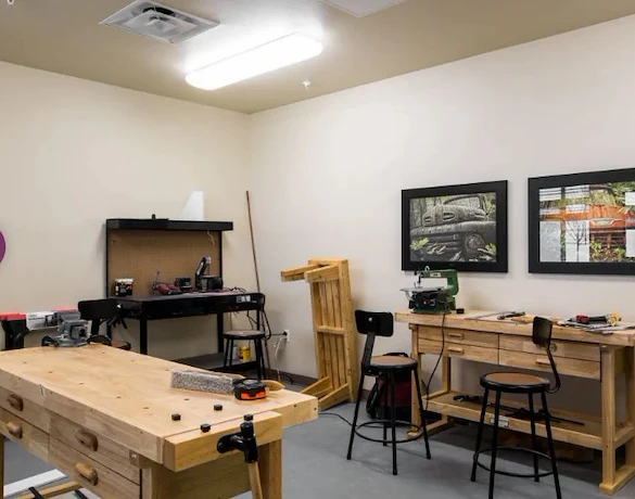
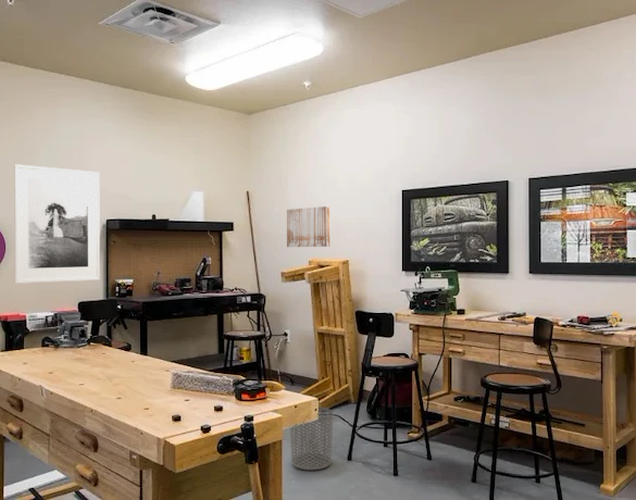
+ wall art (307, 227)
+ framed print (59, 225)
+ waste bin (311, 437)
